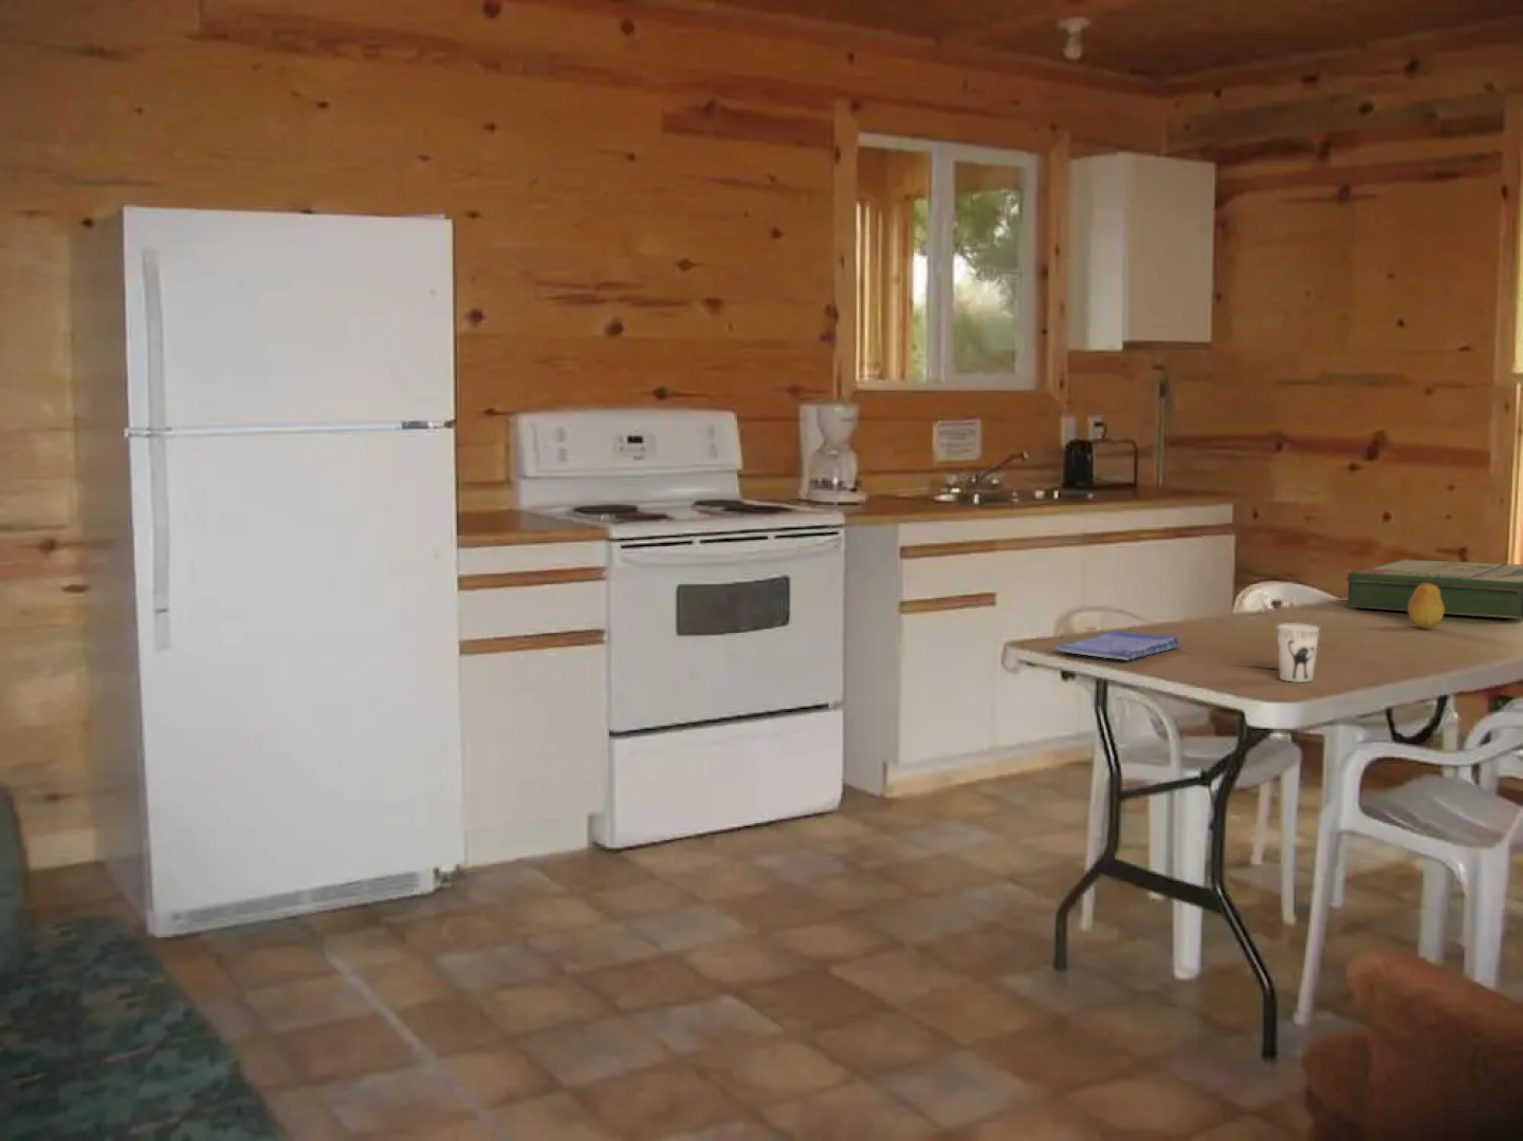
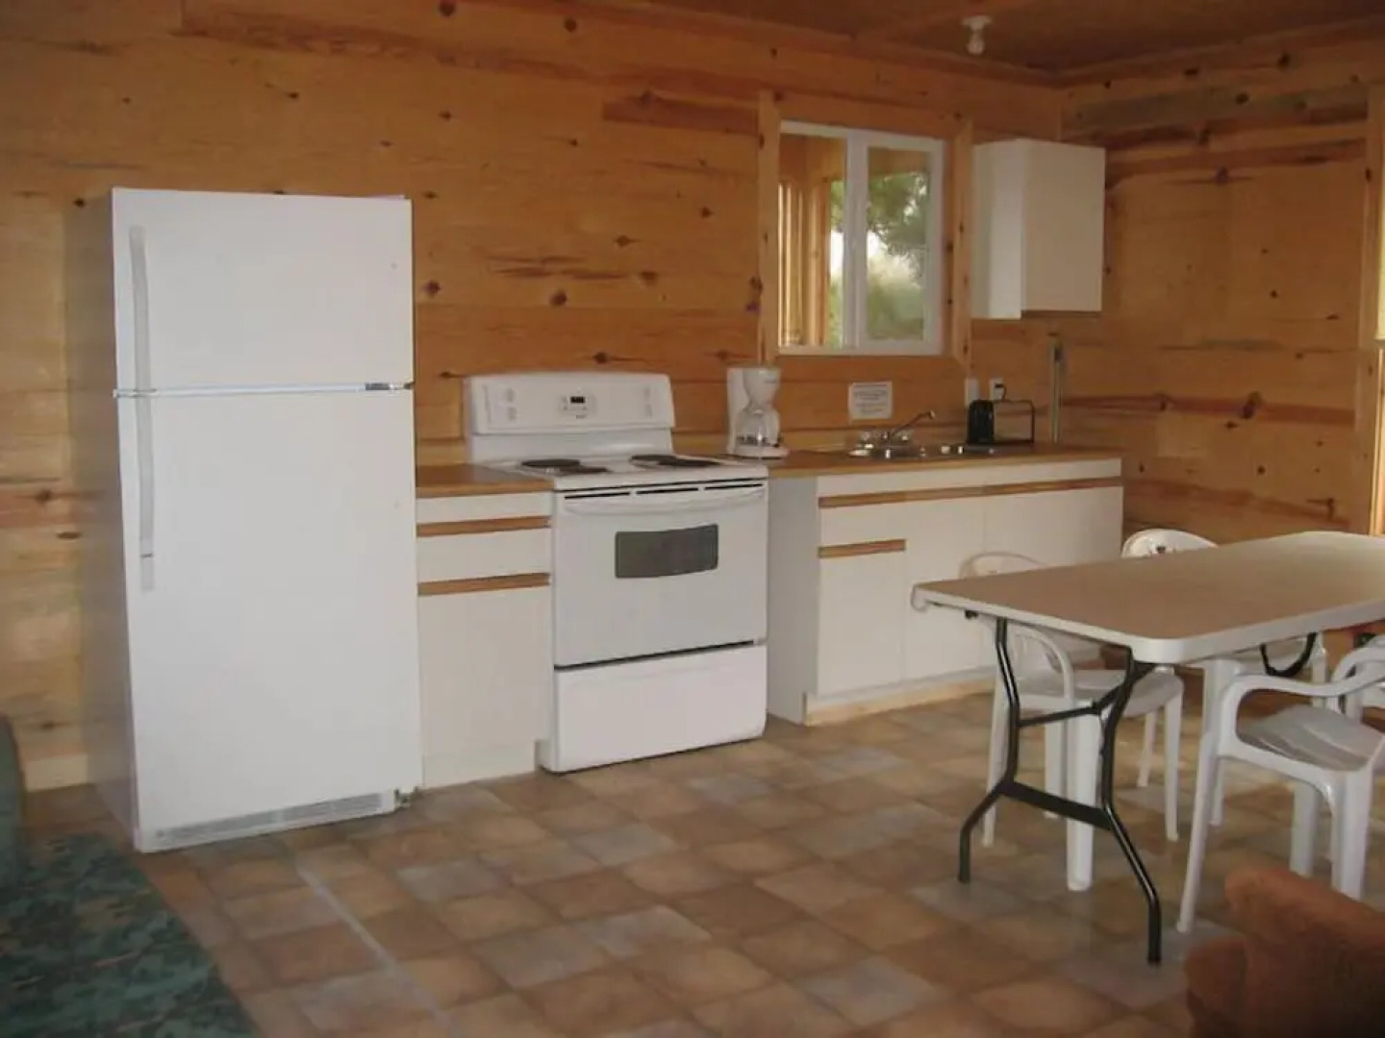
- cup (1296, 653)
- board game (1457, 585)
- fruit (1426, 602)
- dish towel (1118, 644)
